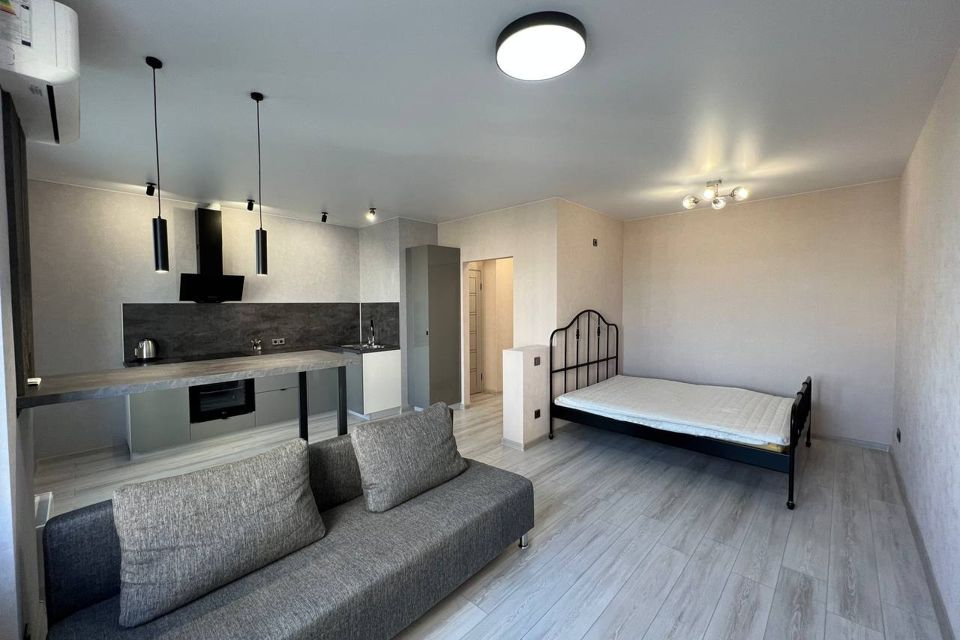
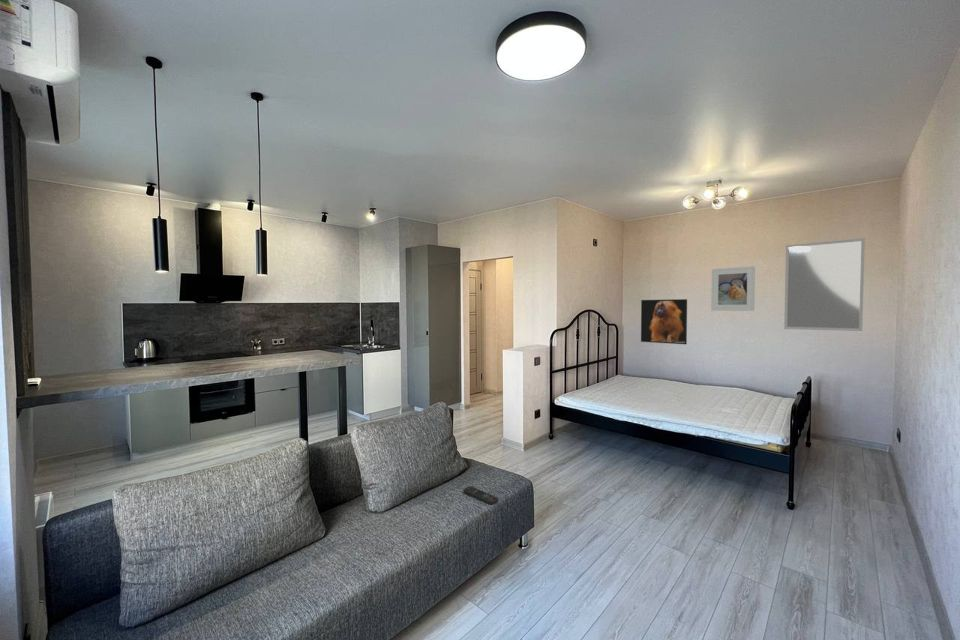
+ home mirror (822, 286)
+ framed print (663, 321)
+ remote control (480, 495)
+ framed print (732, 289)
